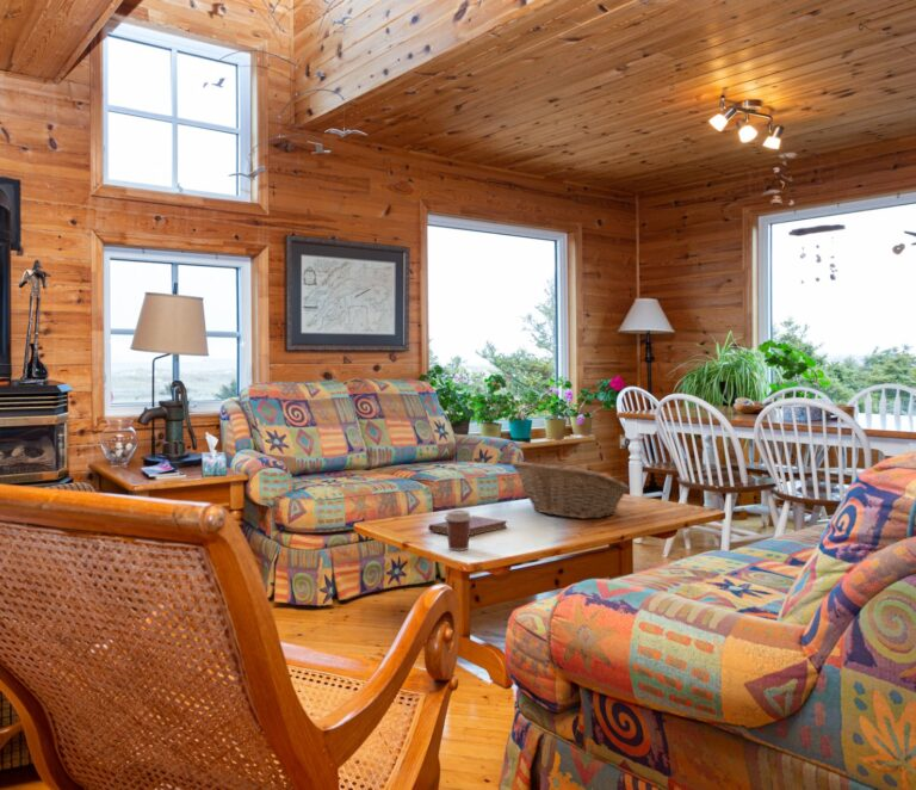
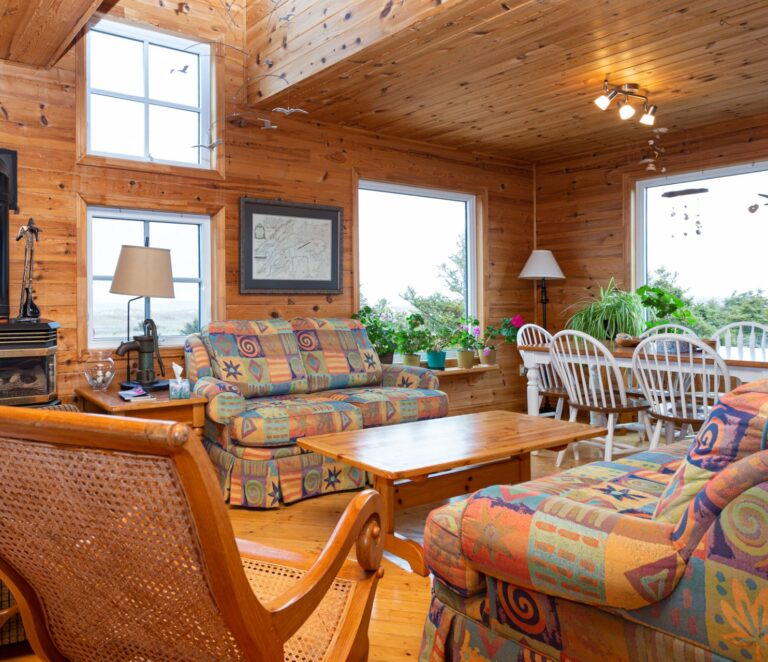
- diary (470, 525)
- coffee cup (458, 530)
- fruit basket (569, 486)
